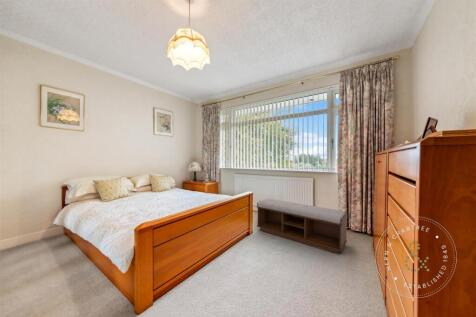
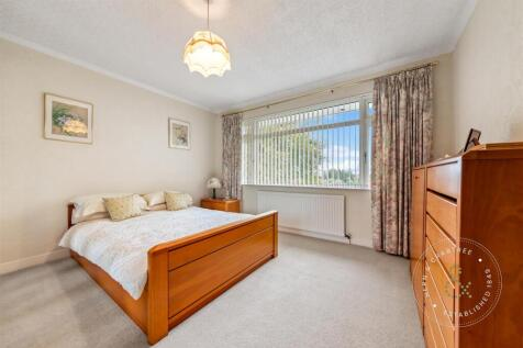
- bench (297, 221)
